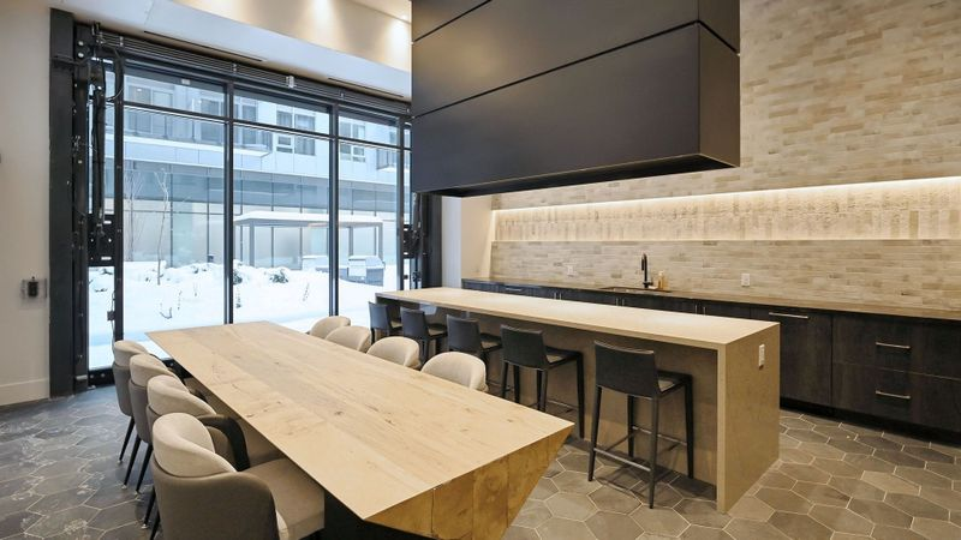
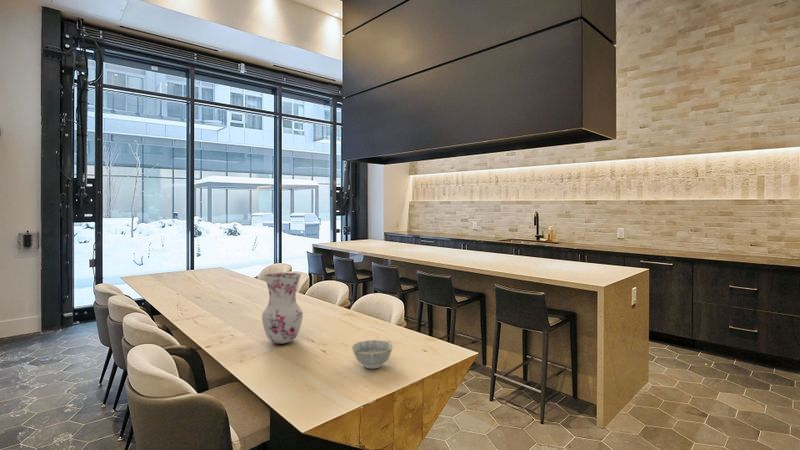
+ bowl (372, 355)
+ vase (282, 308)
